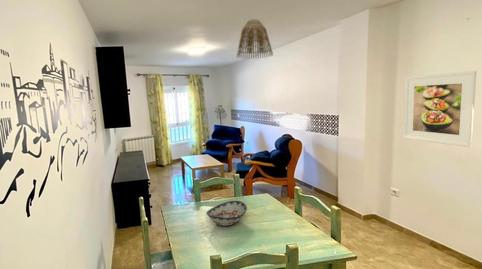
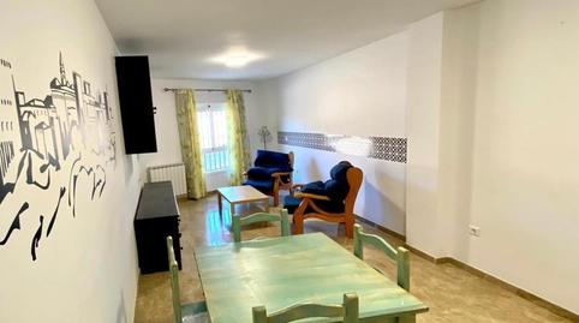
- decorative bowl (227, 215)
- lamp shade (254, 38)
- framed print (435, 108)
